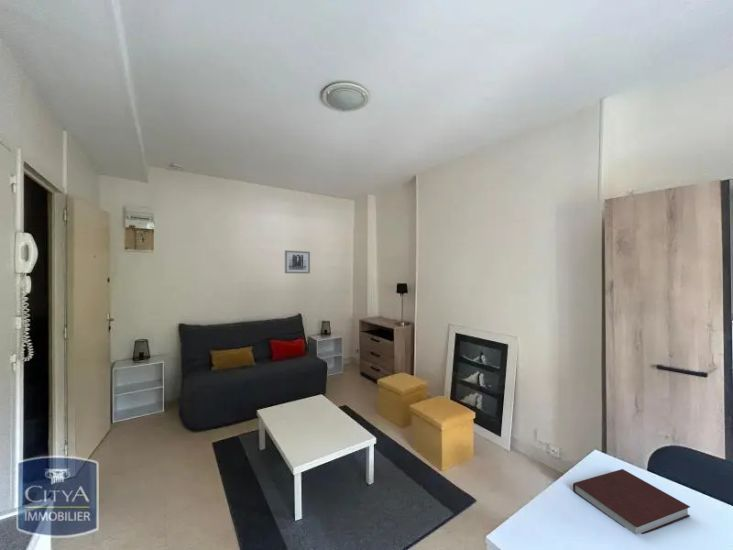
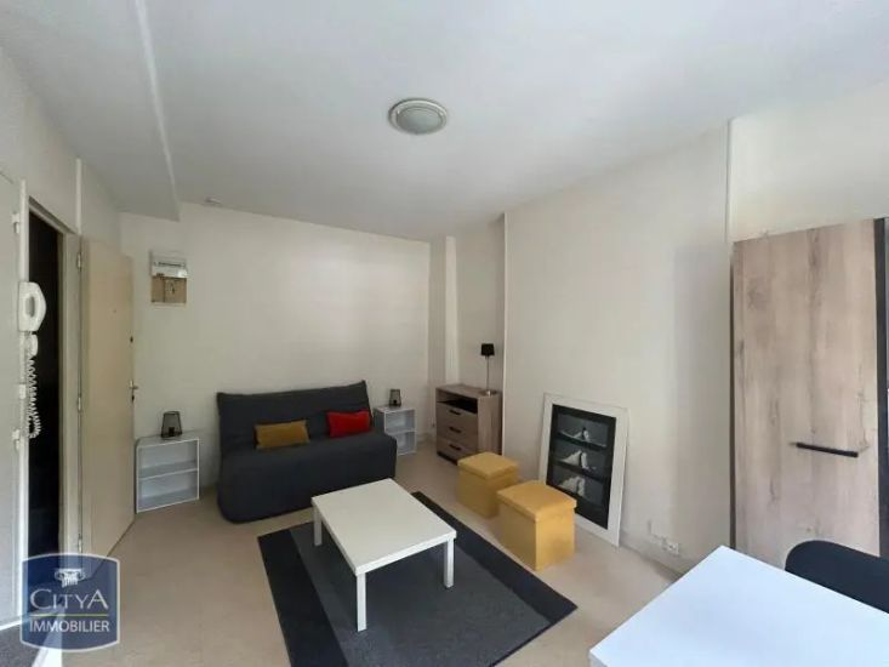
- notebook (628, 498)
- wall art (297, 262)
